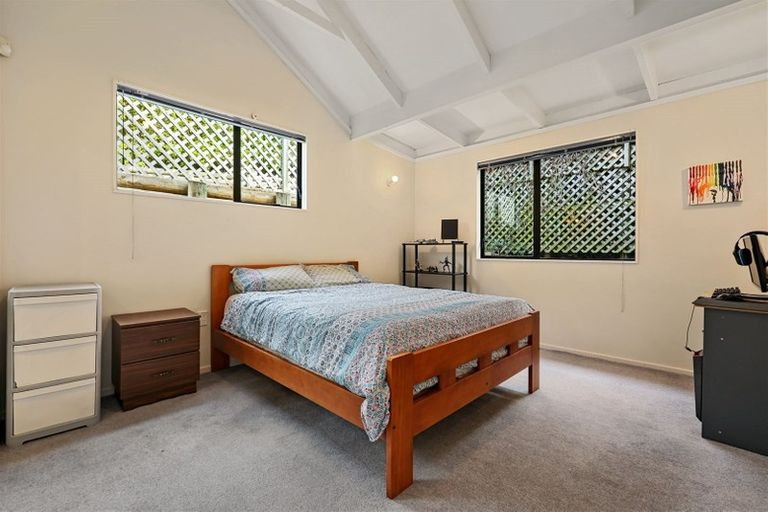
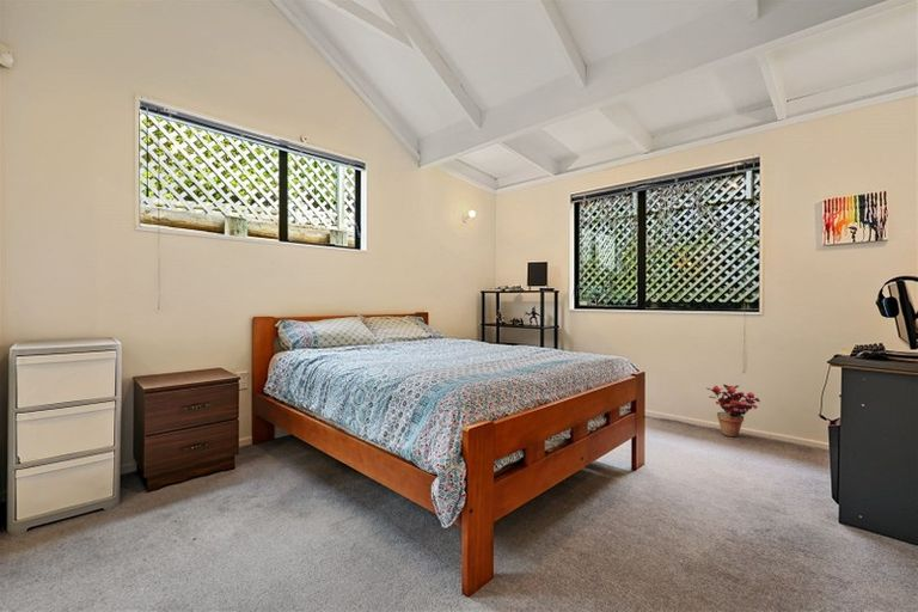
+ potted plant (733, 410)
